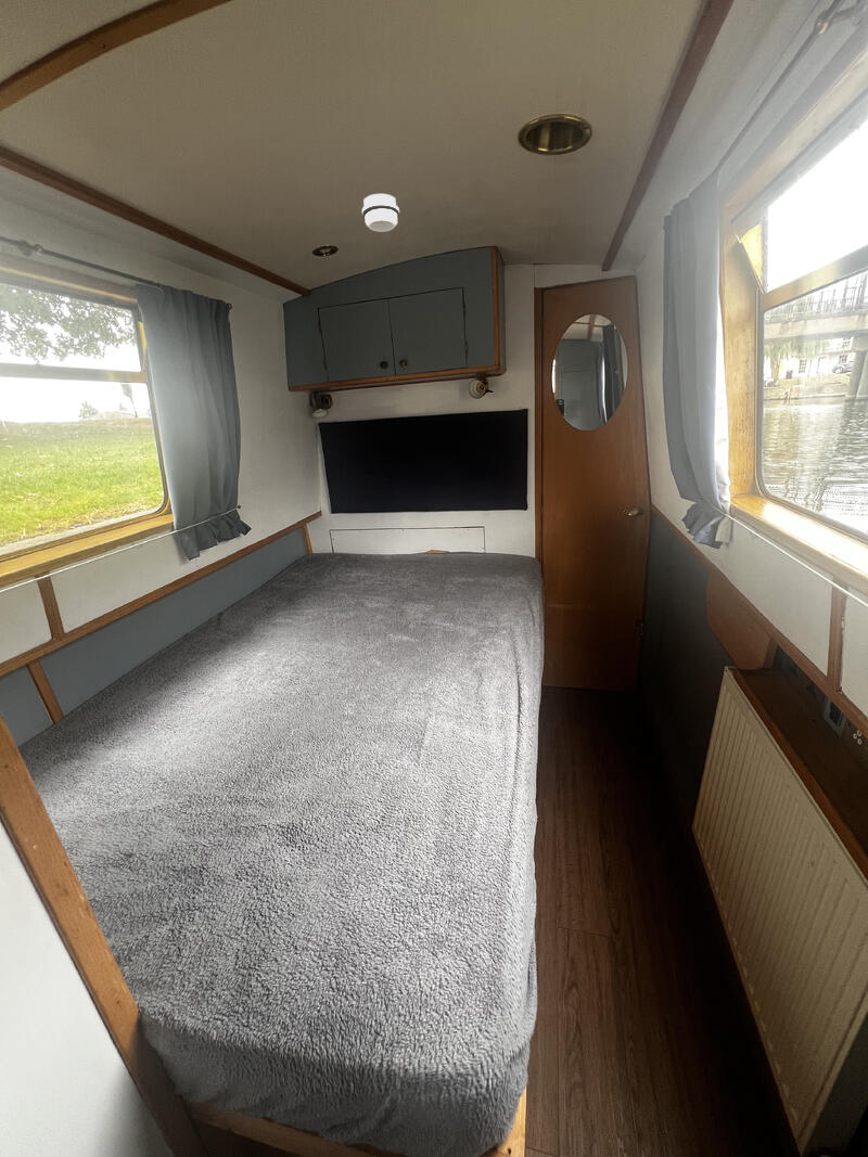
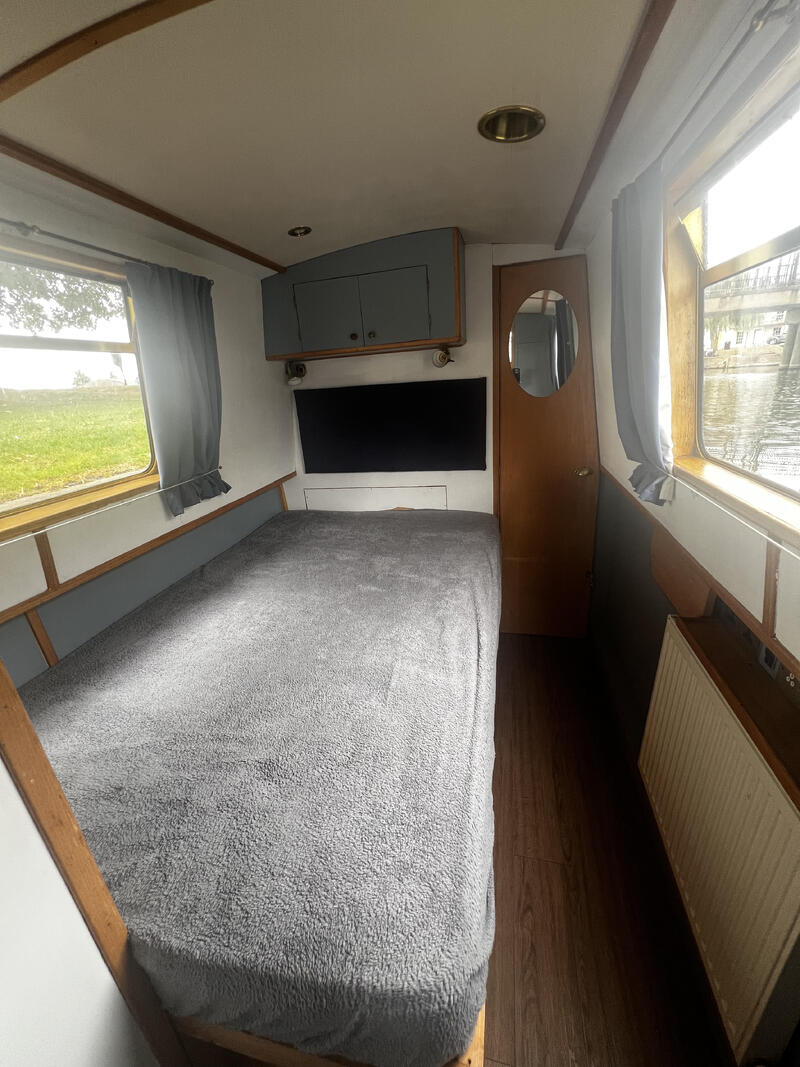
- smoke detector (381, 214)
